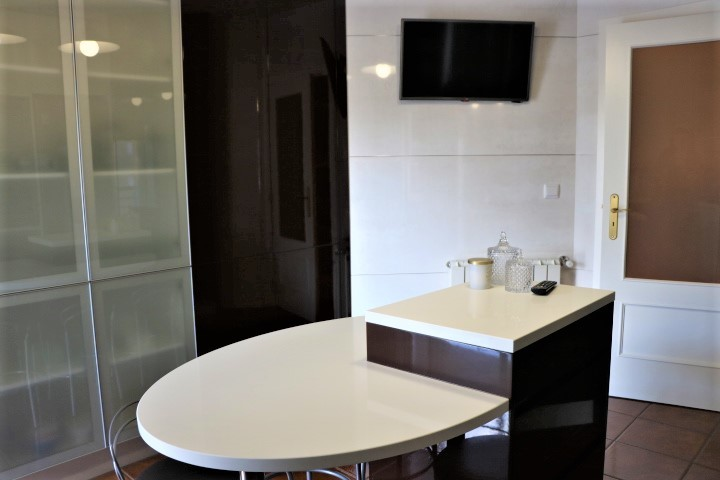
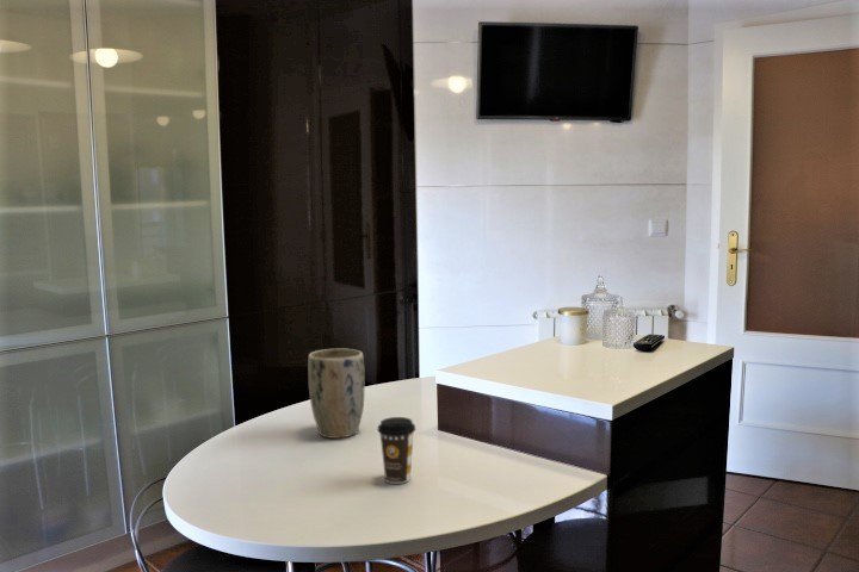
+ coffee cup (396, 449)
+ plant pot (336, 392)
